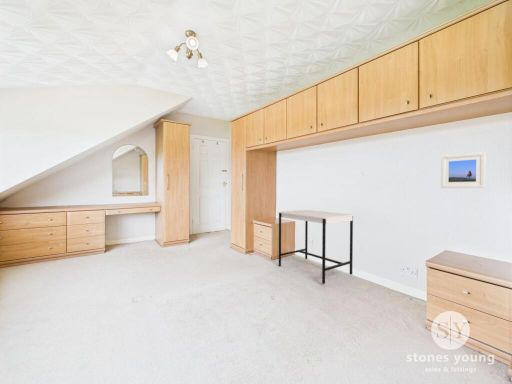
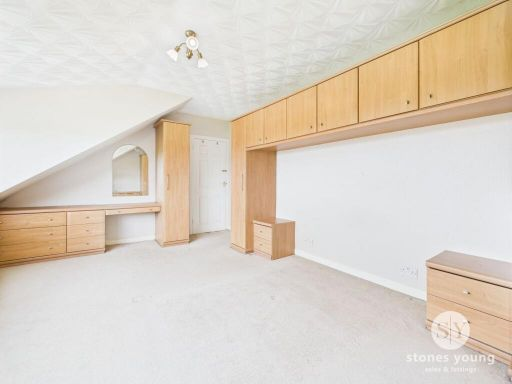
- desk (306, 241)
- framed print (462, 171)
